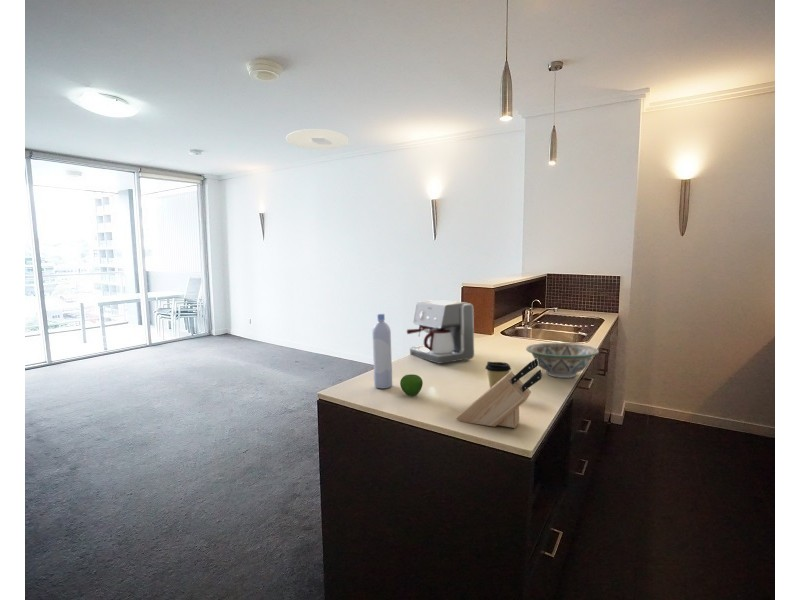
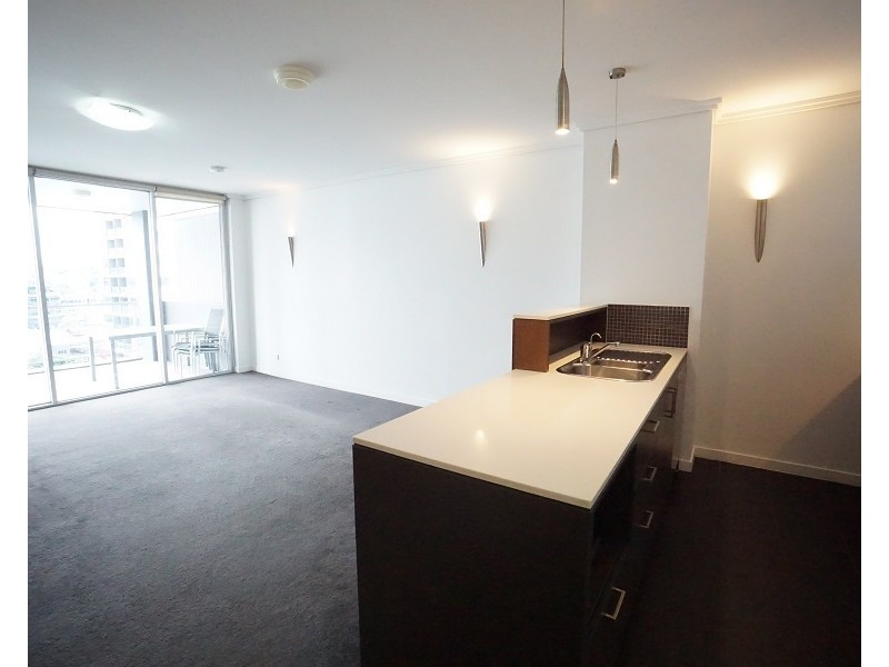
- ceiling light (317, 136)
- apple (411, 385)
- coffee cup (498, 379)
- bottle (382, 350)
- decorative bowl (561, 361)
- knife block (499, 389)
- coffee maker (440, 329)
